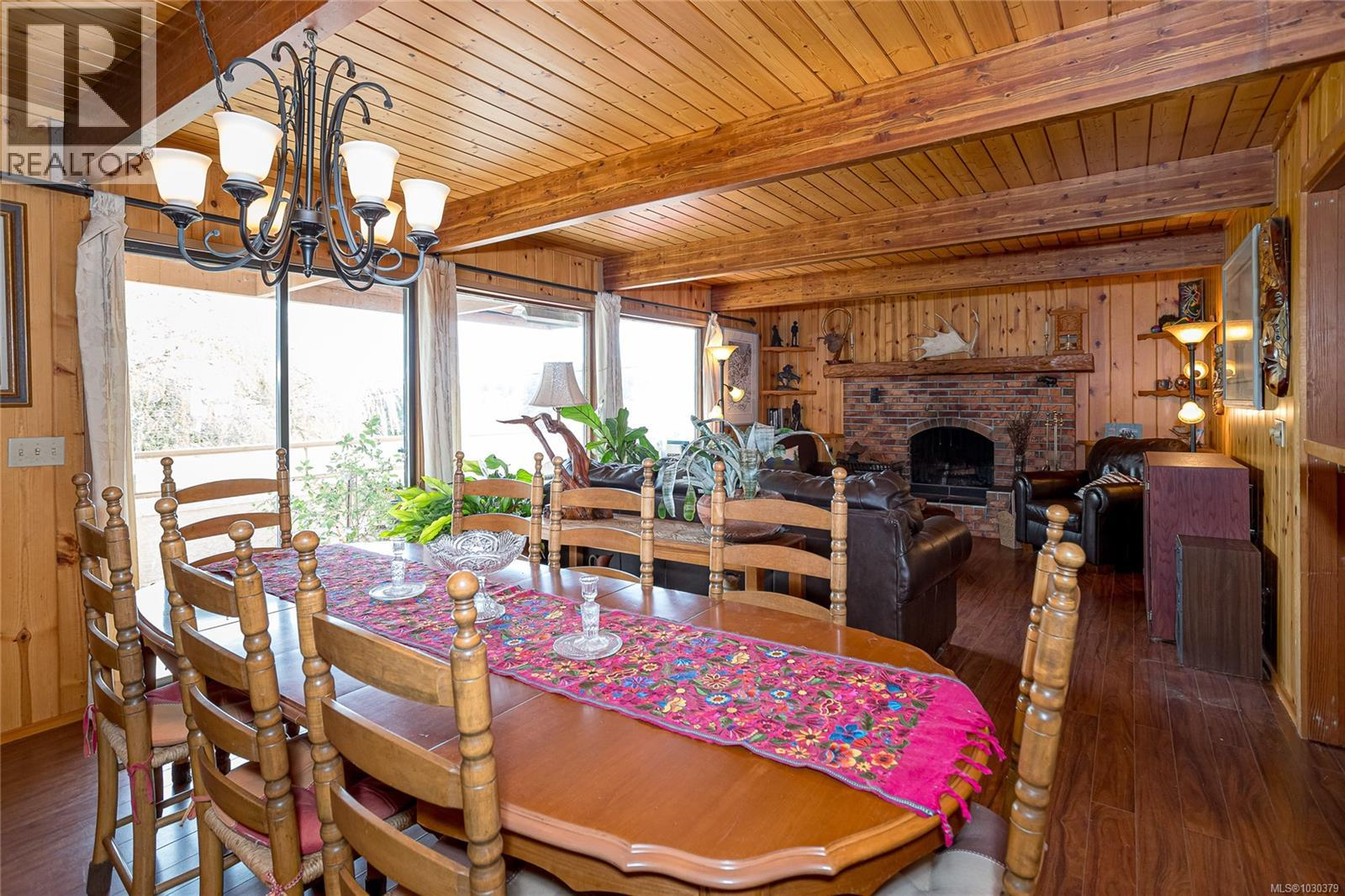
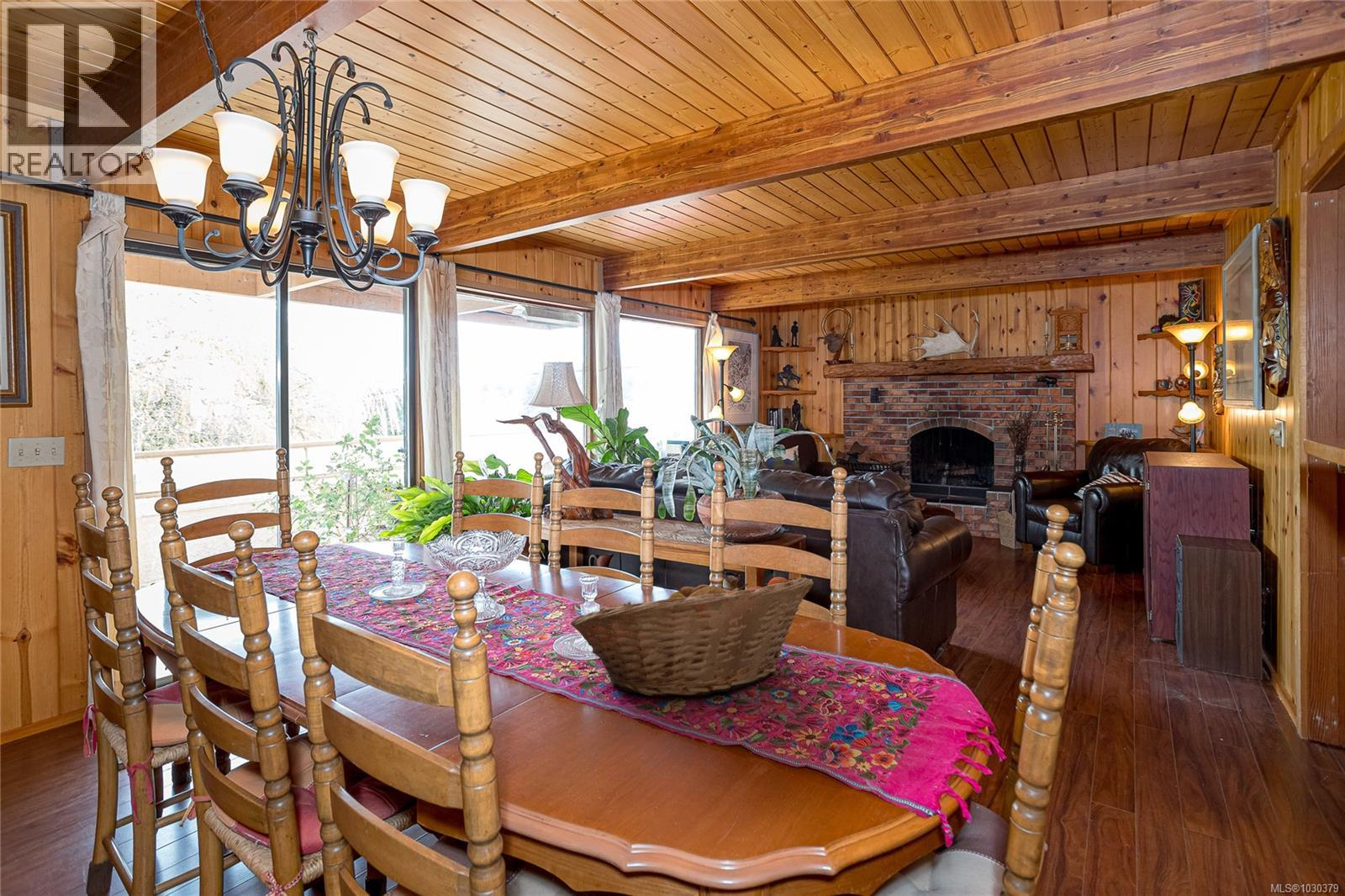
+ fruit basket (695, 622)
